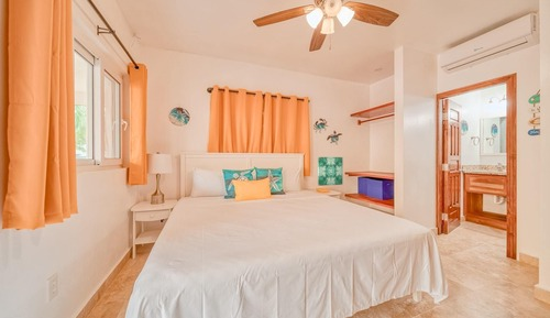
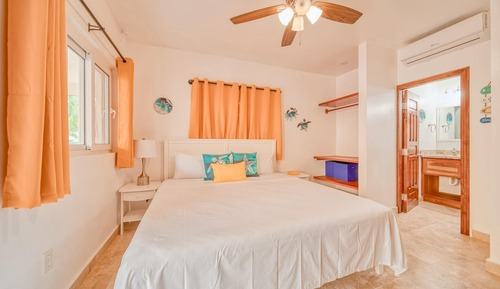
- wall art (330, 171)
